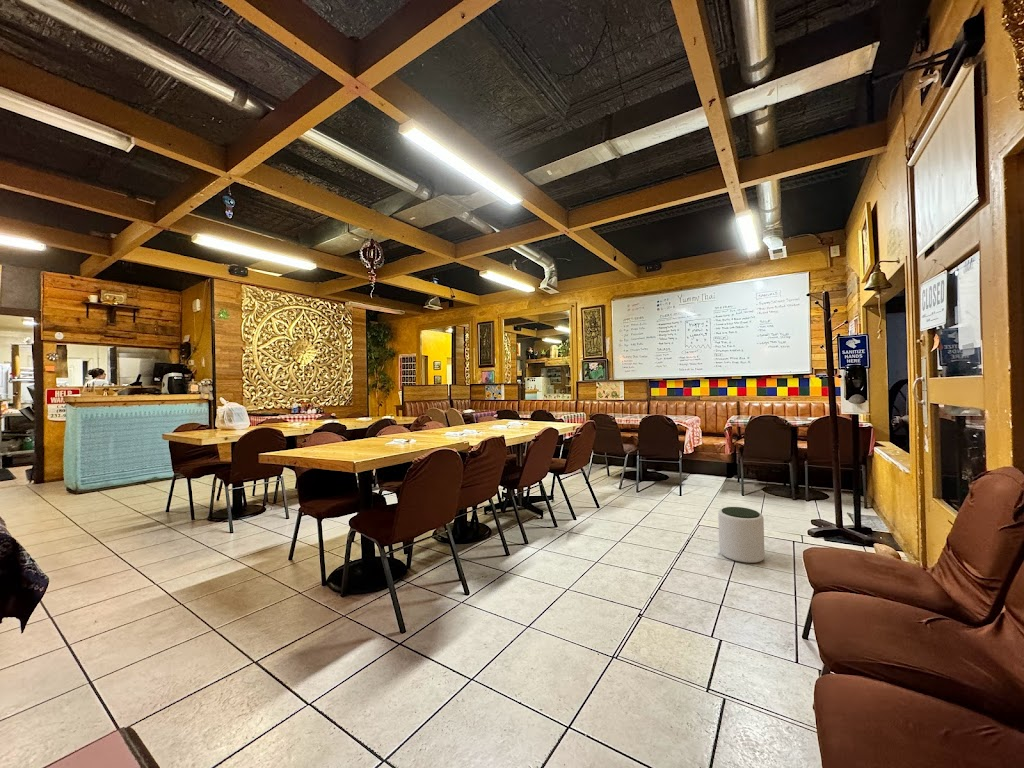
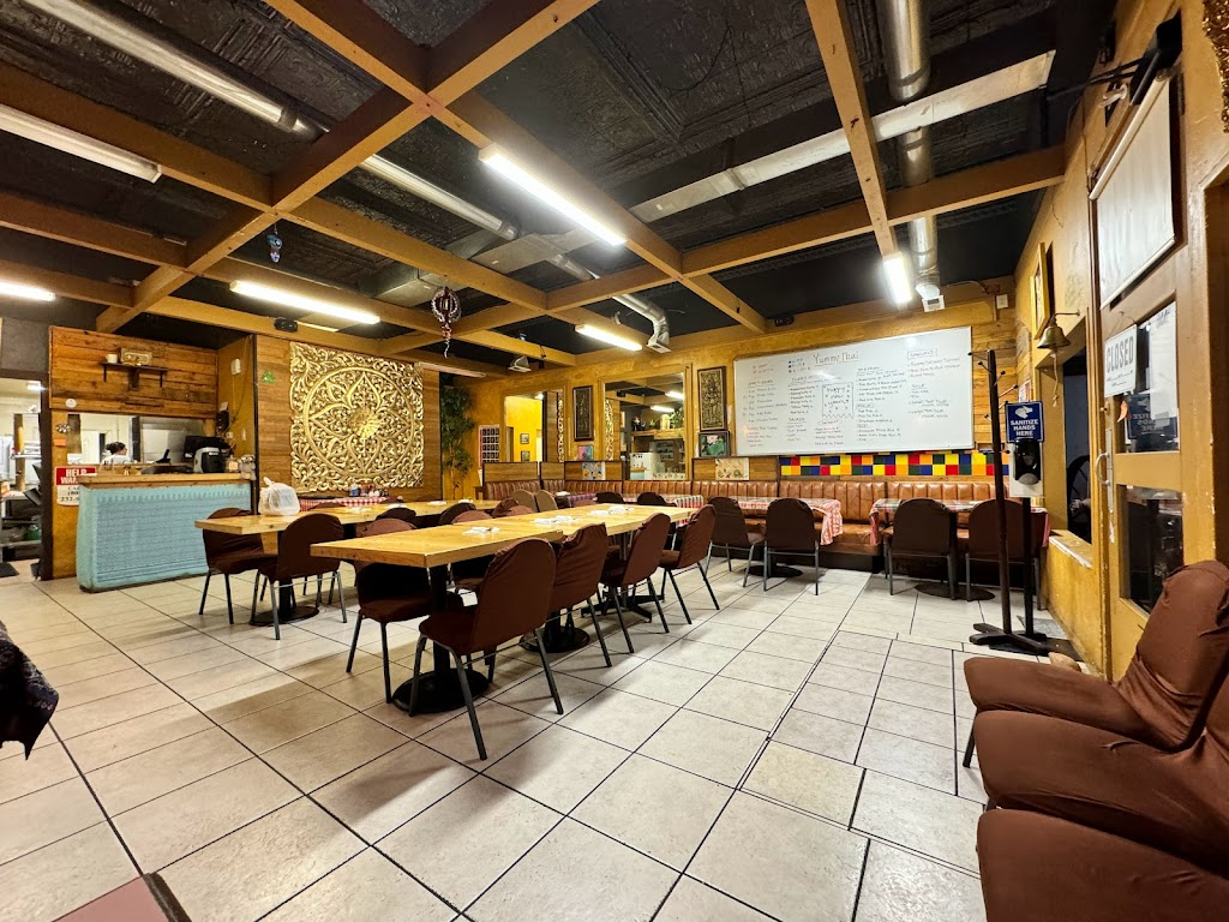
- plant pot (740, 533)
